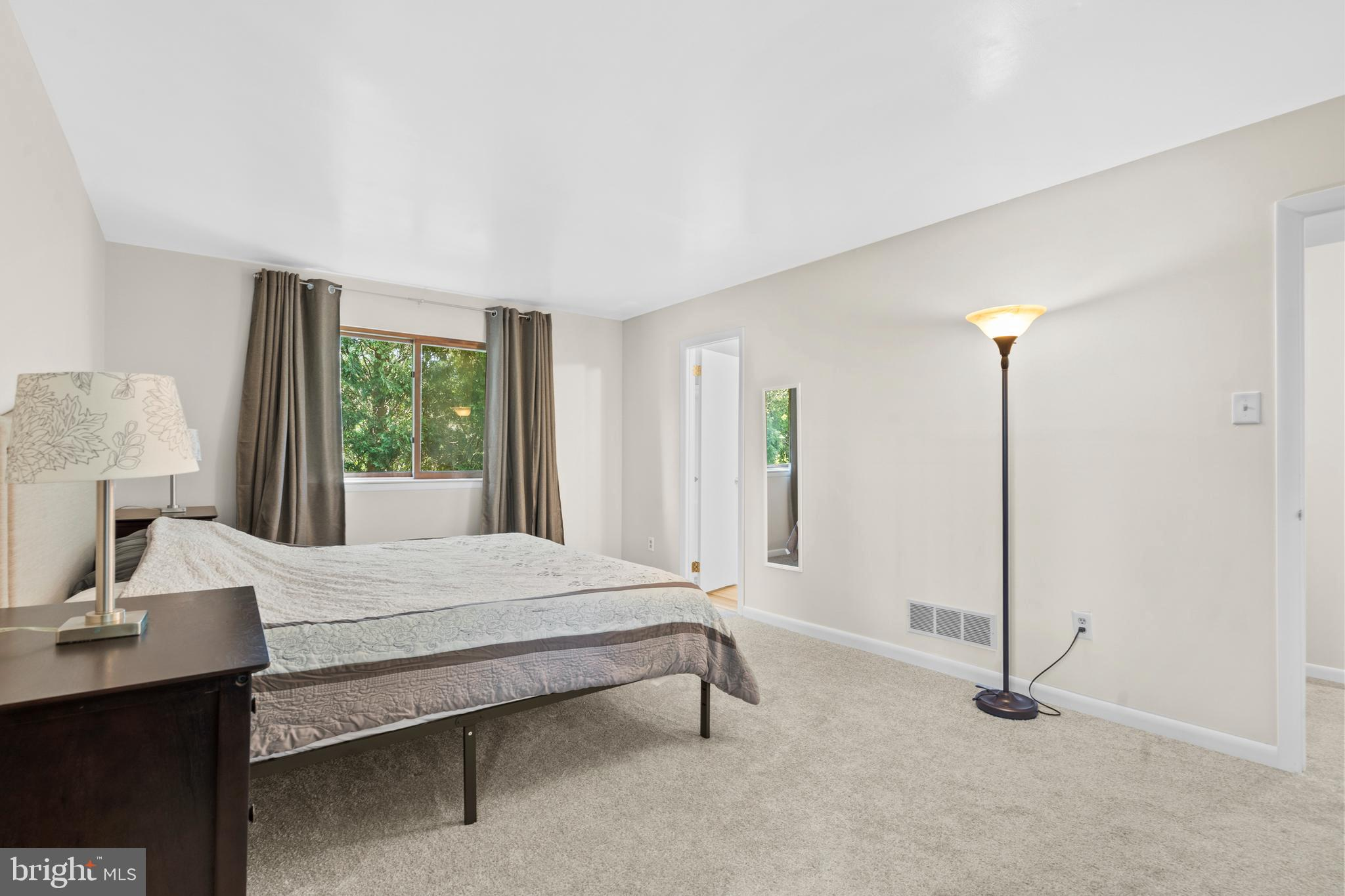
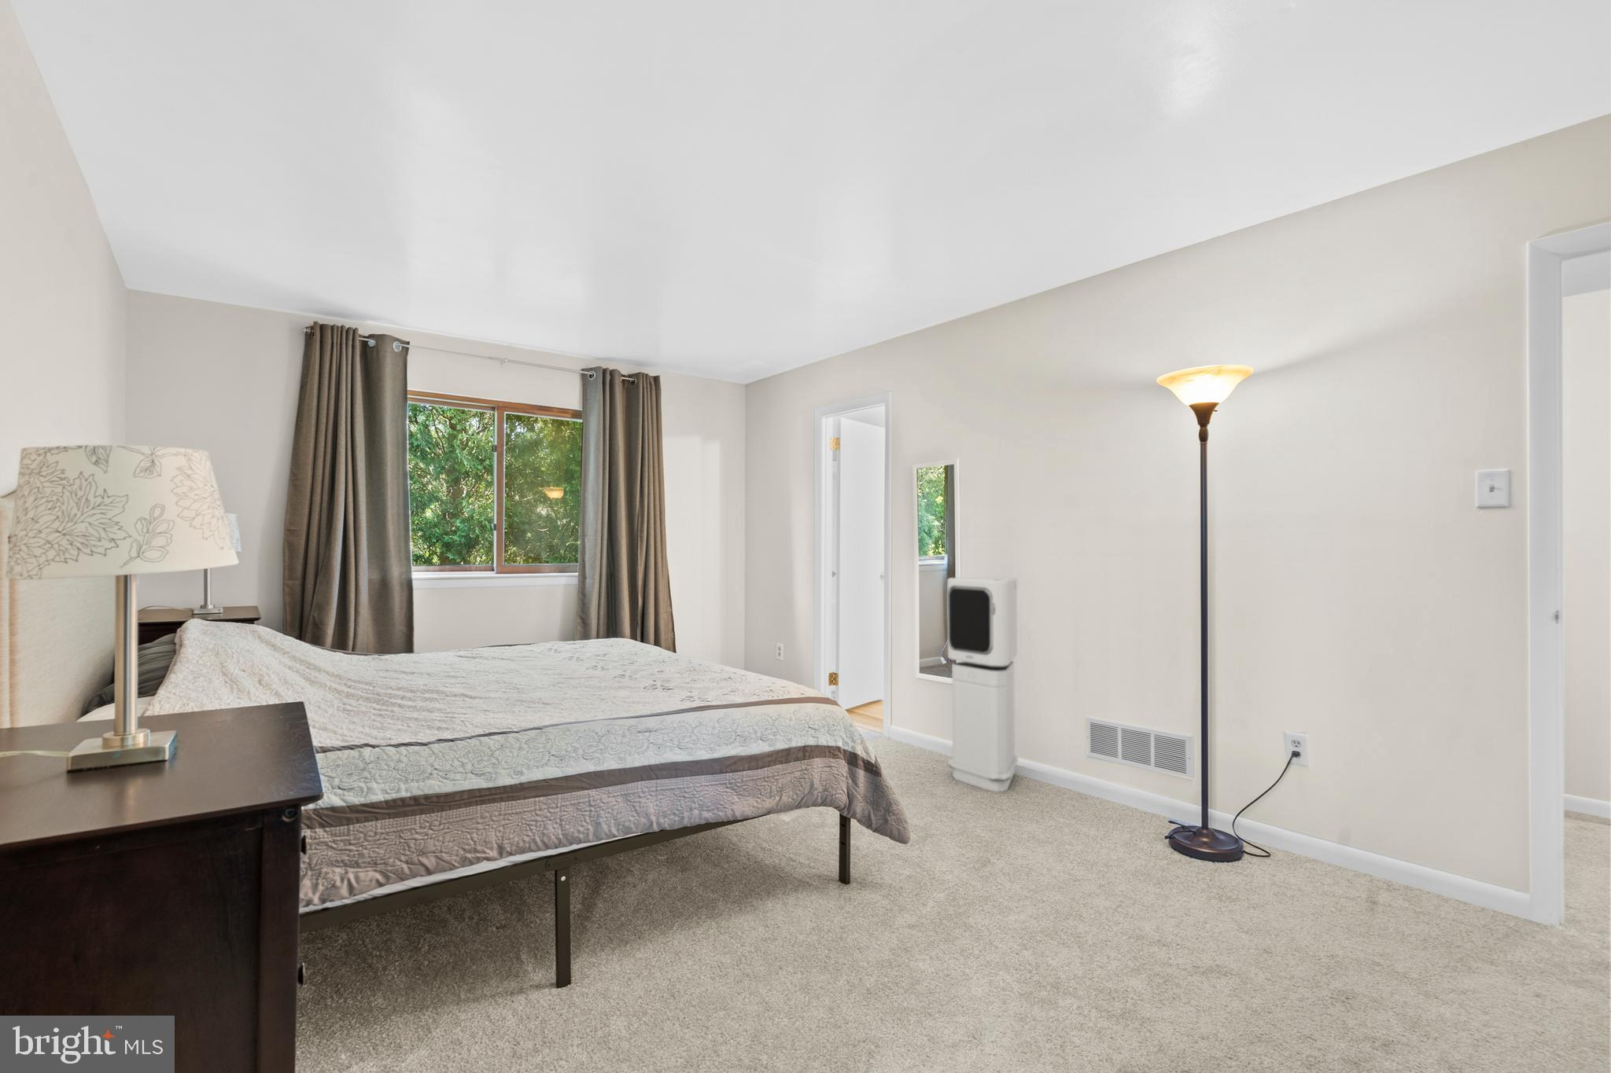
+ air purifier (993, 678)
